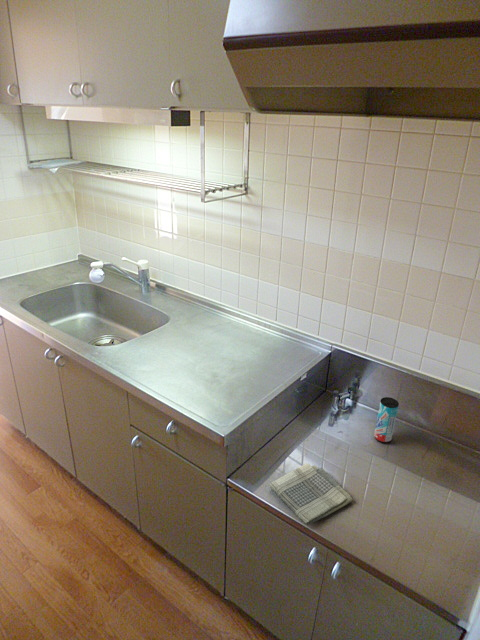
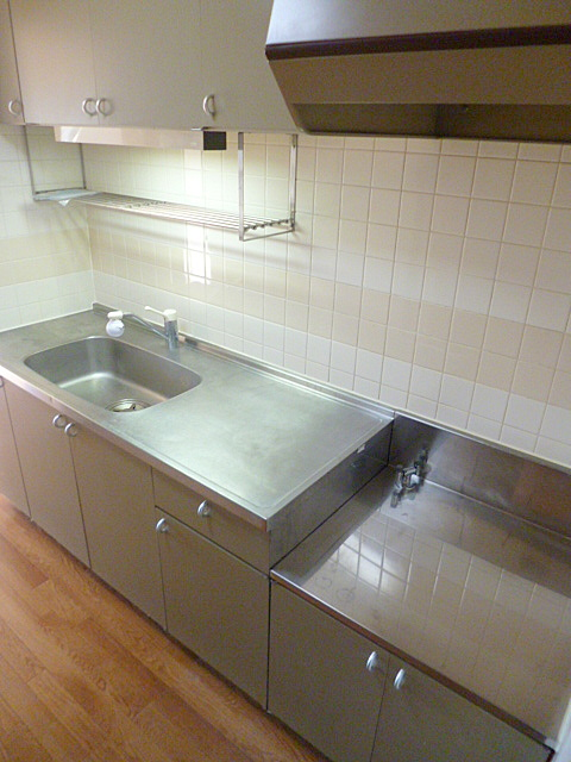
- dish towel (310, 490)
- beverage can (386, 420)
